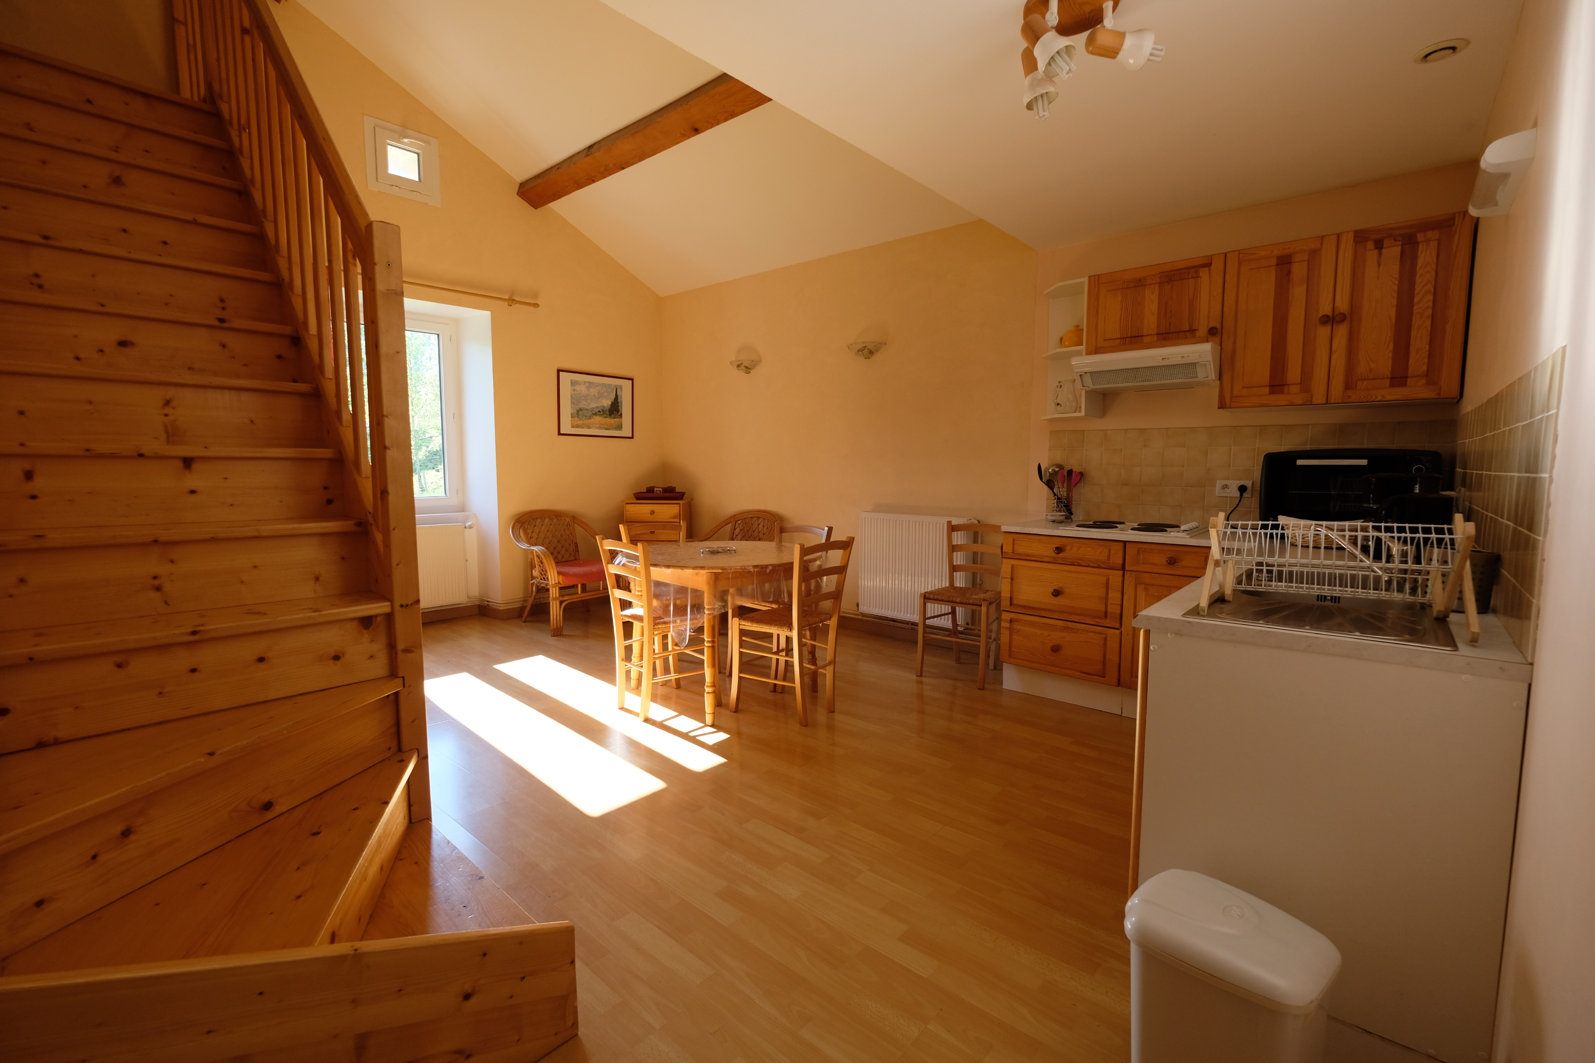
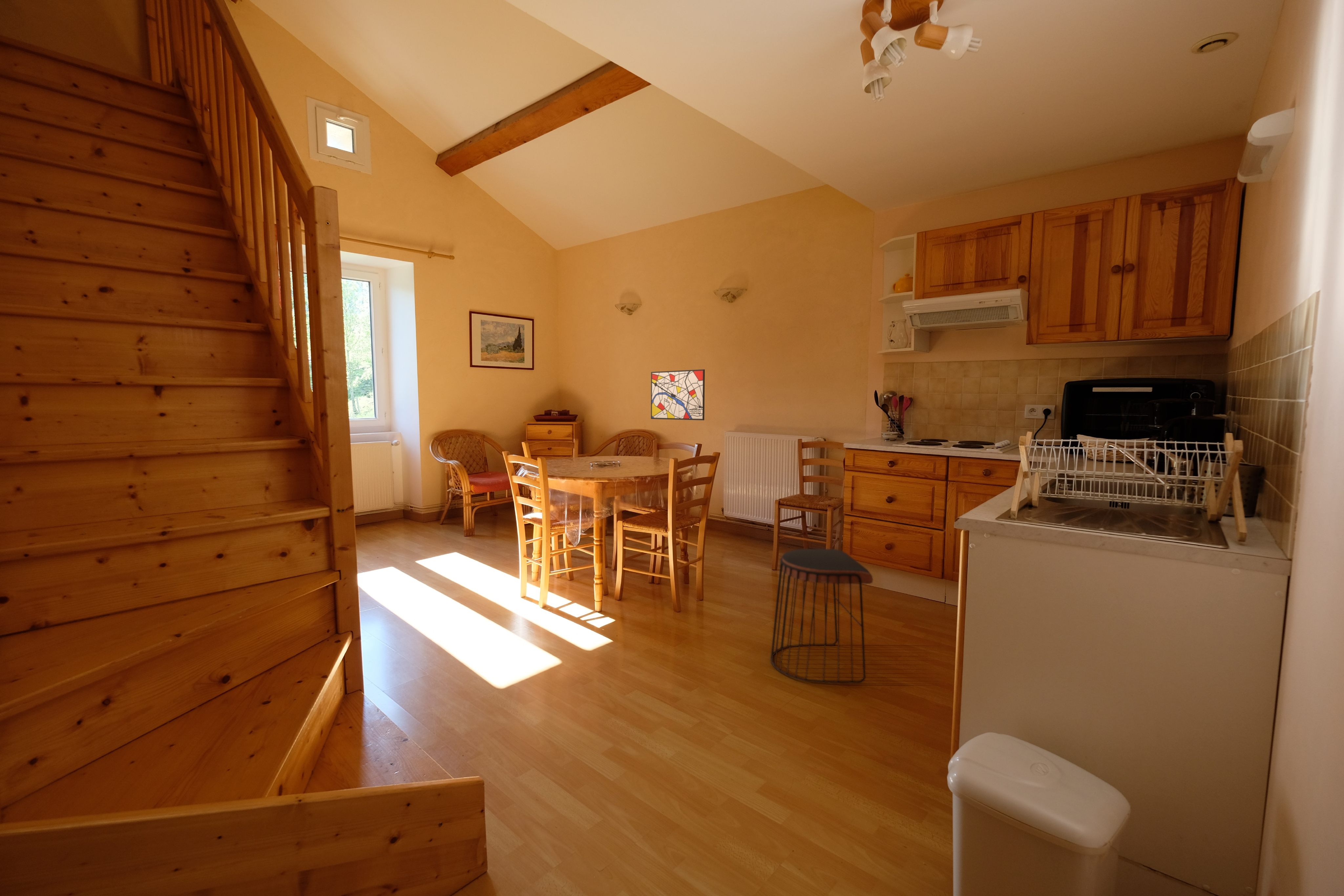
+ wall art (677, 395)
+ stool (814, 610)
